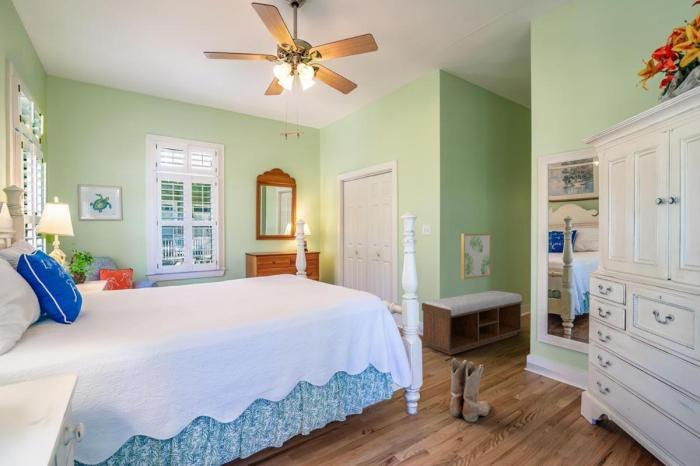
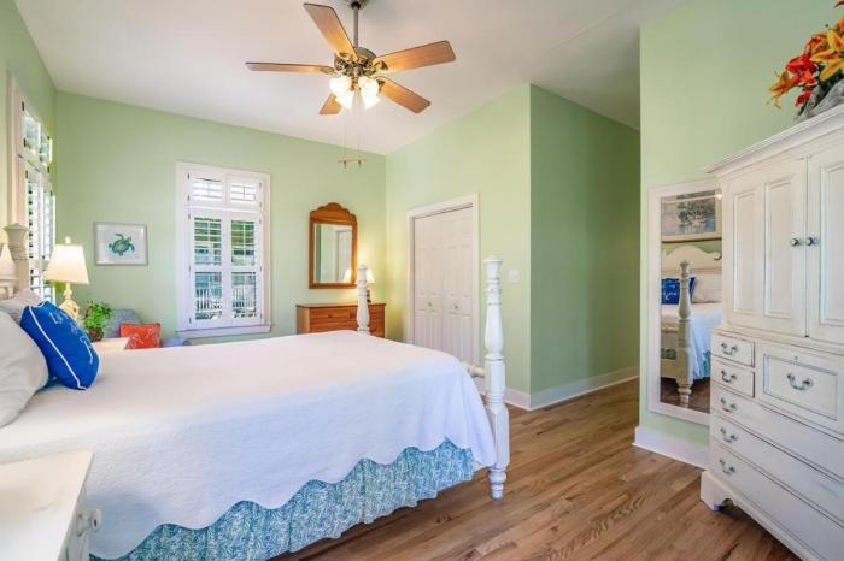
- wall art (476, 255)
- boots (469, 384)
- bench (475, 318)
